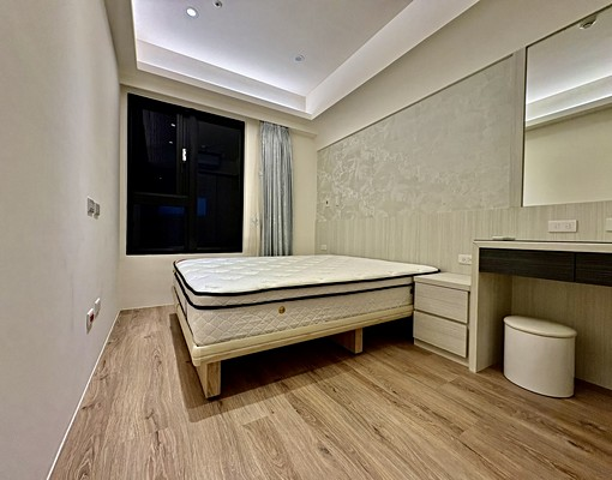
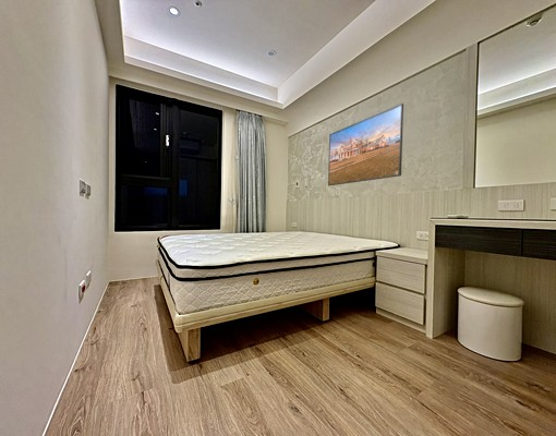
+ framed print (359, 152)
